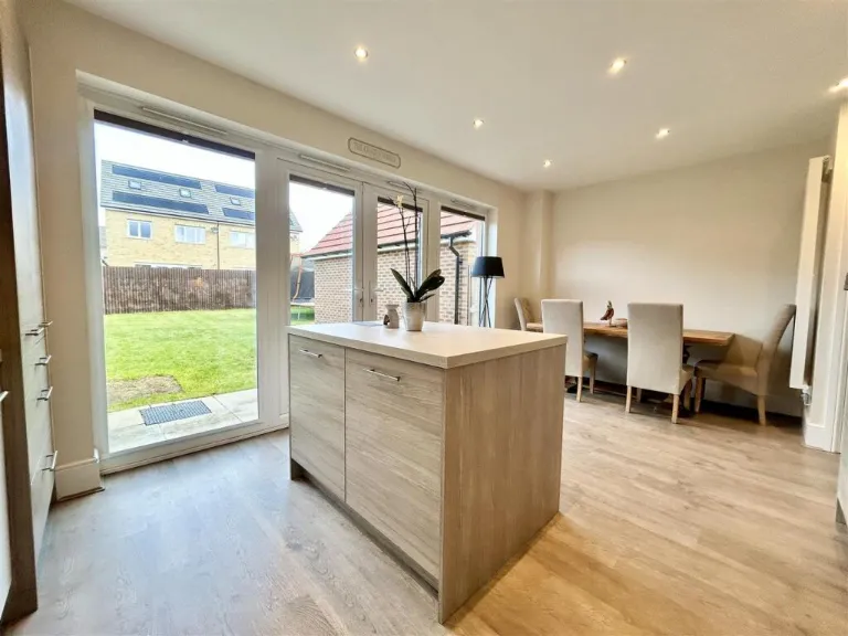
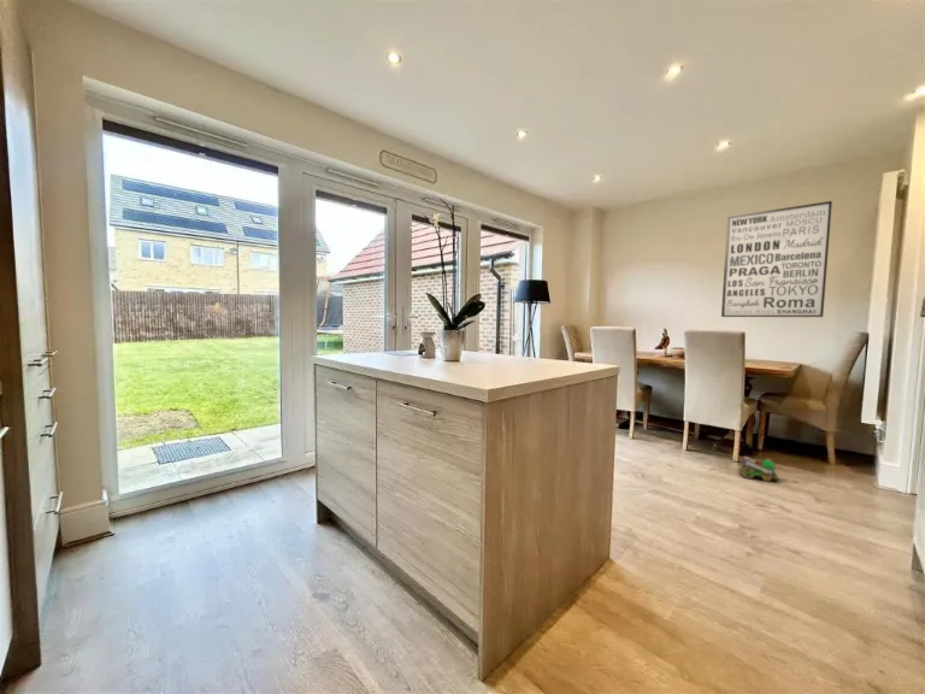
+ wall art (772, 264)
+ toy train (759, 466)
